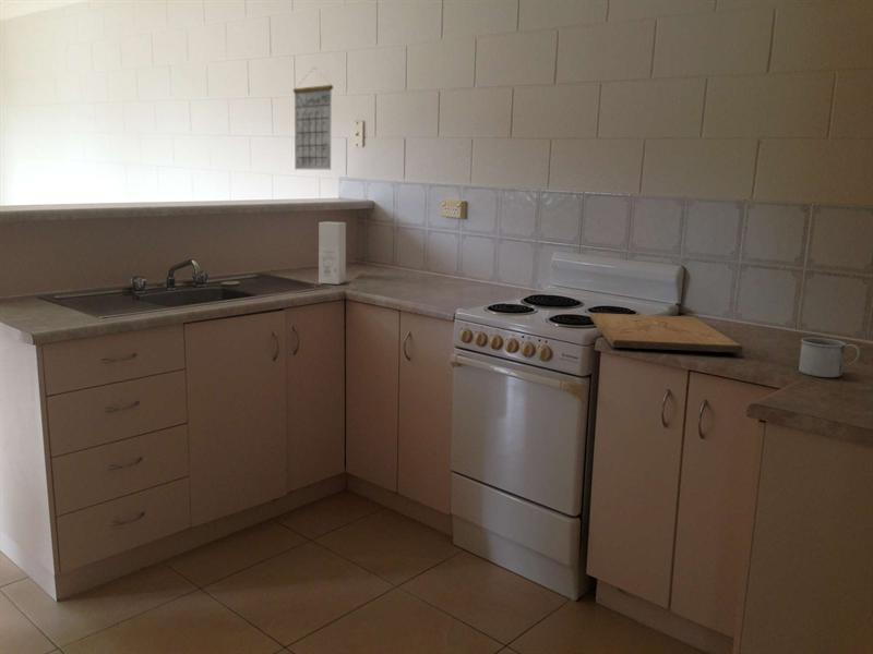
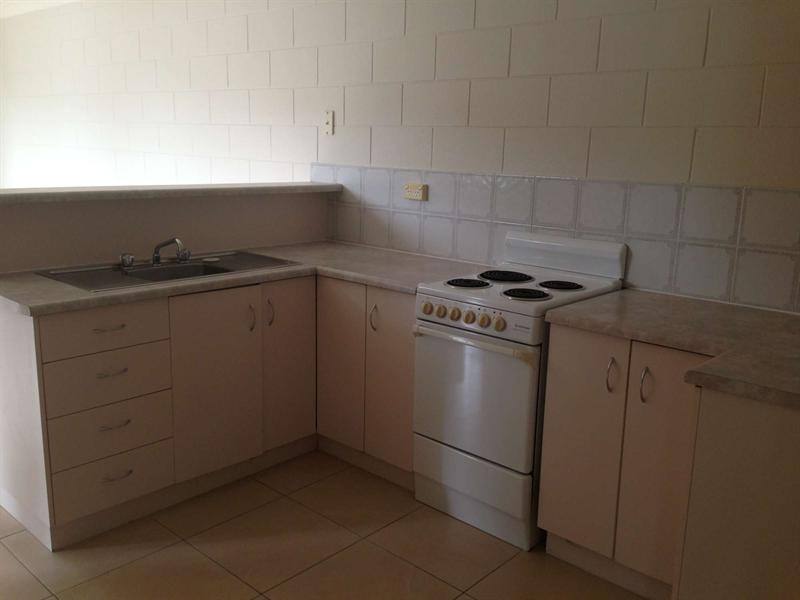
- cutting board (657, 330)
- mug (825, 356)
- soap dispenser (332, 252)
- calendar (312, 118)
